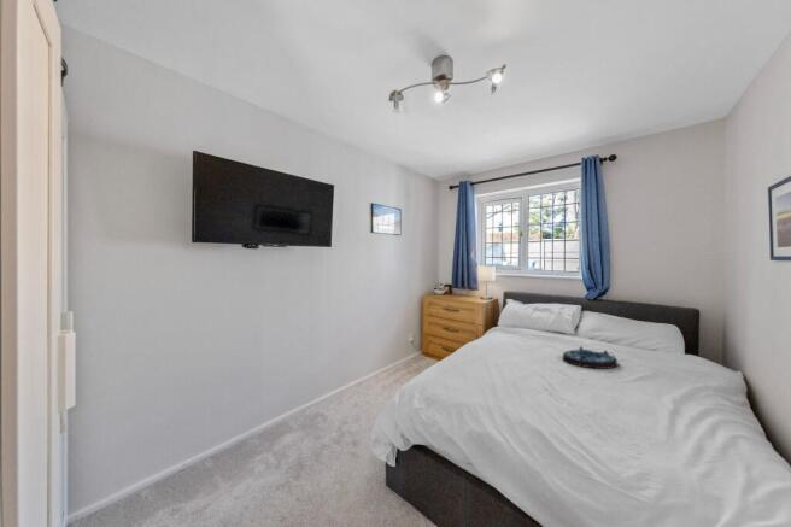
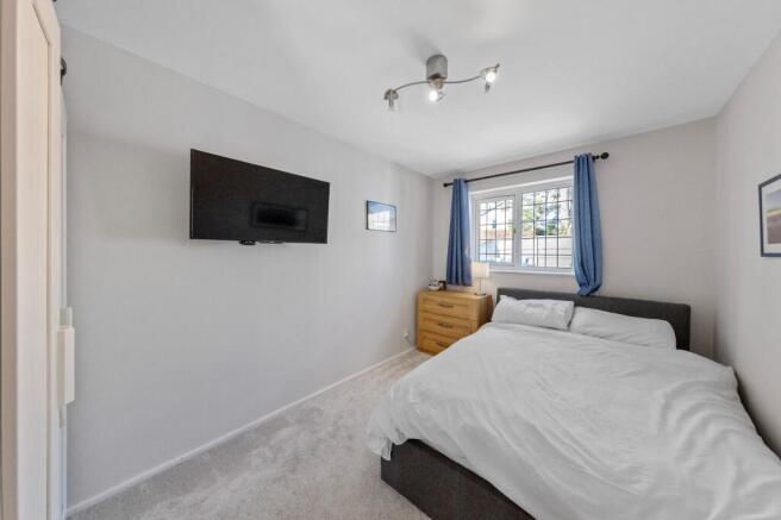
- serving tray (588, 356)
